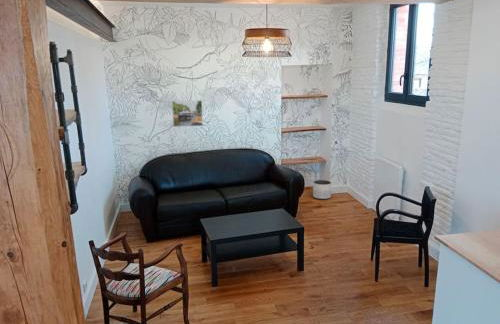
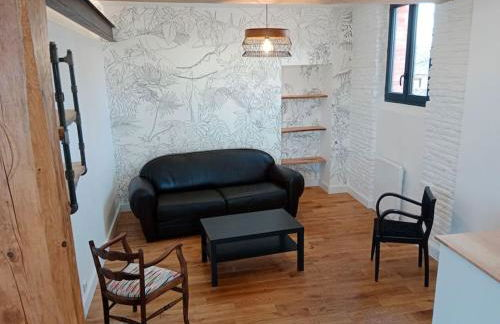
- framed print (187, 113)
- planter (322, 189)
